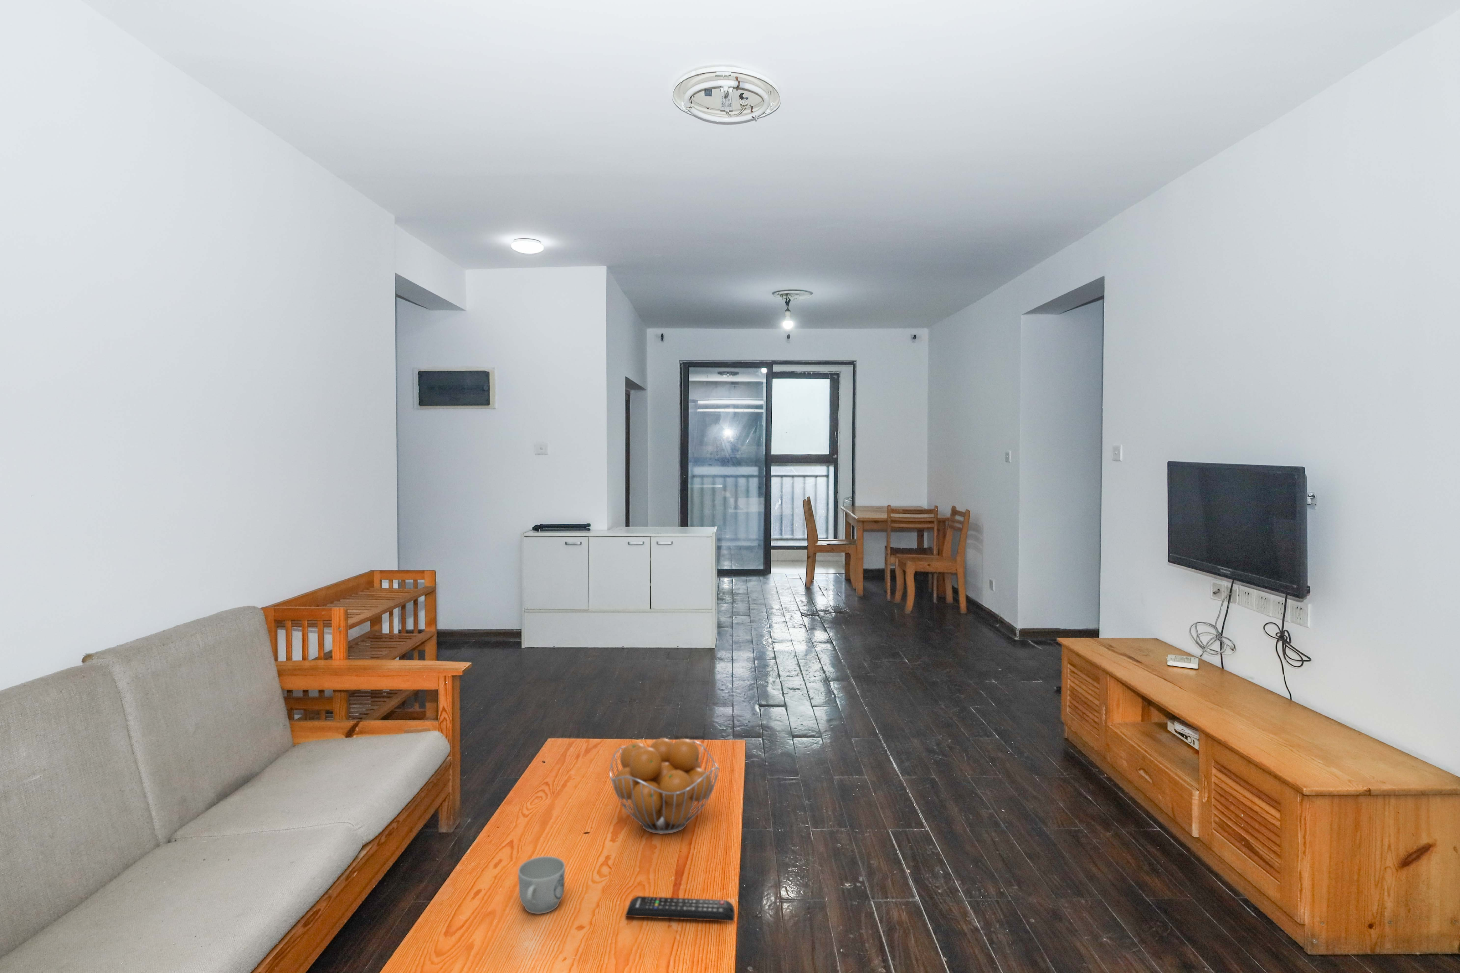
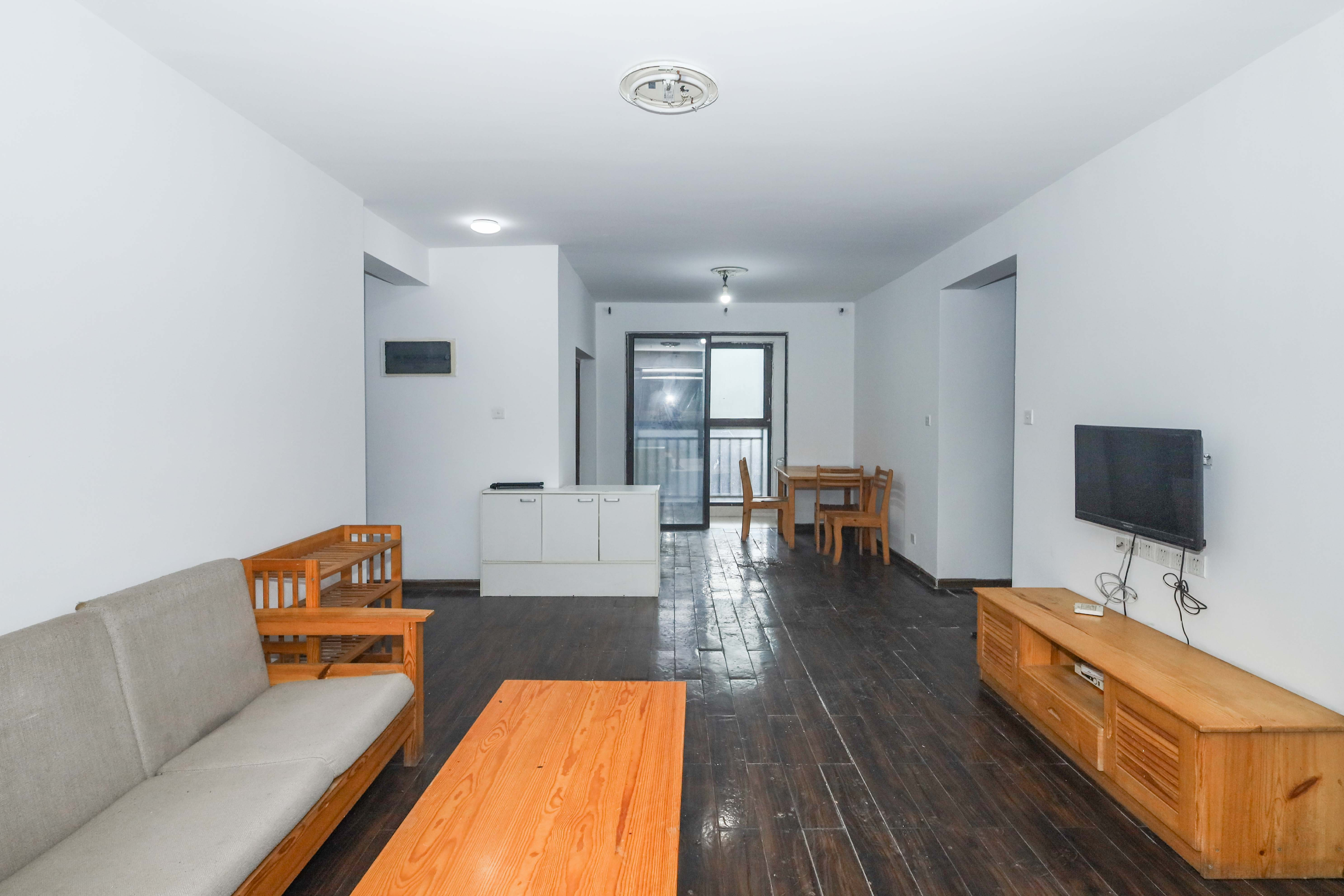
- mug (539, 889)
- fruit basket (665, 782)
- remote control (680, 910)
